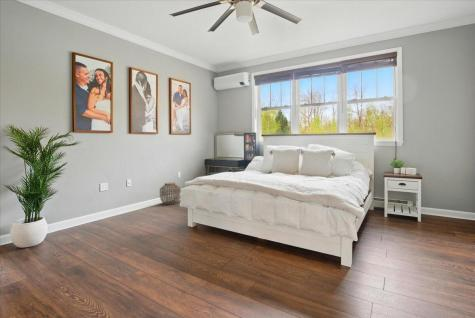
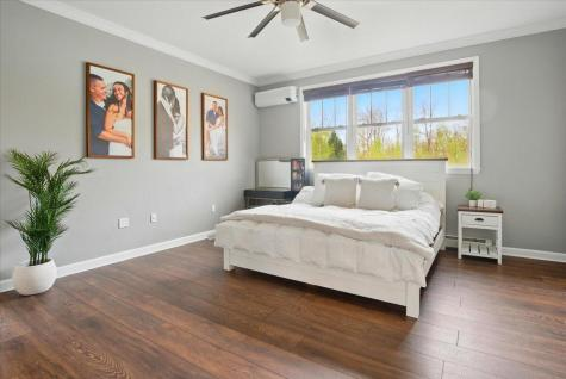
- woven basket (169, 193)
